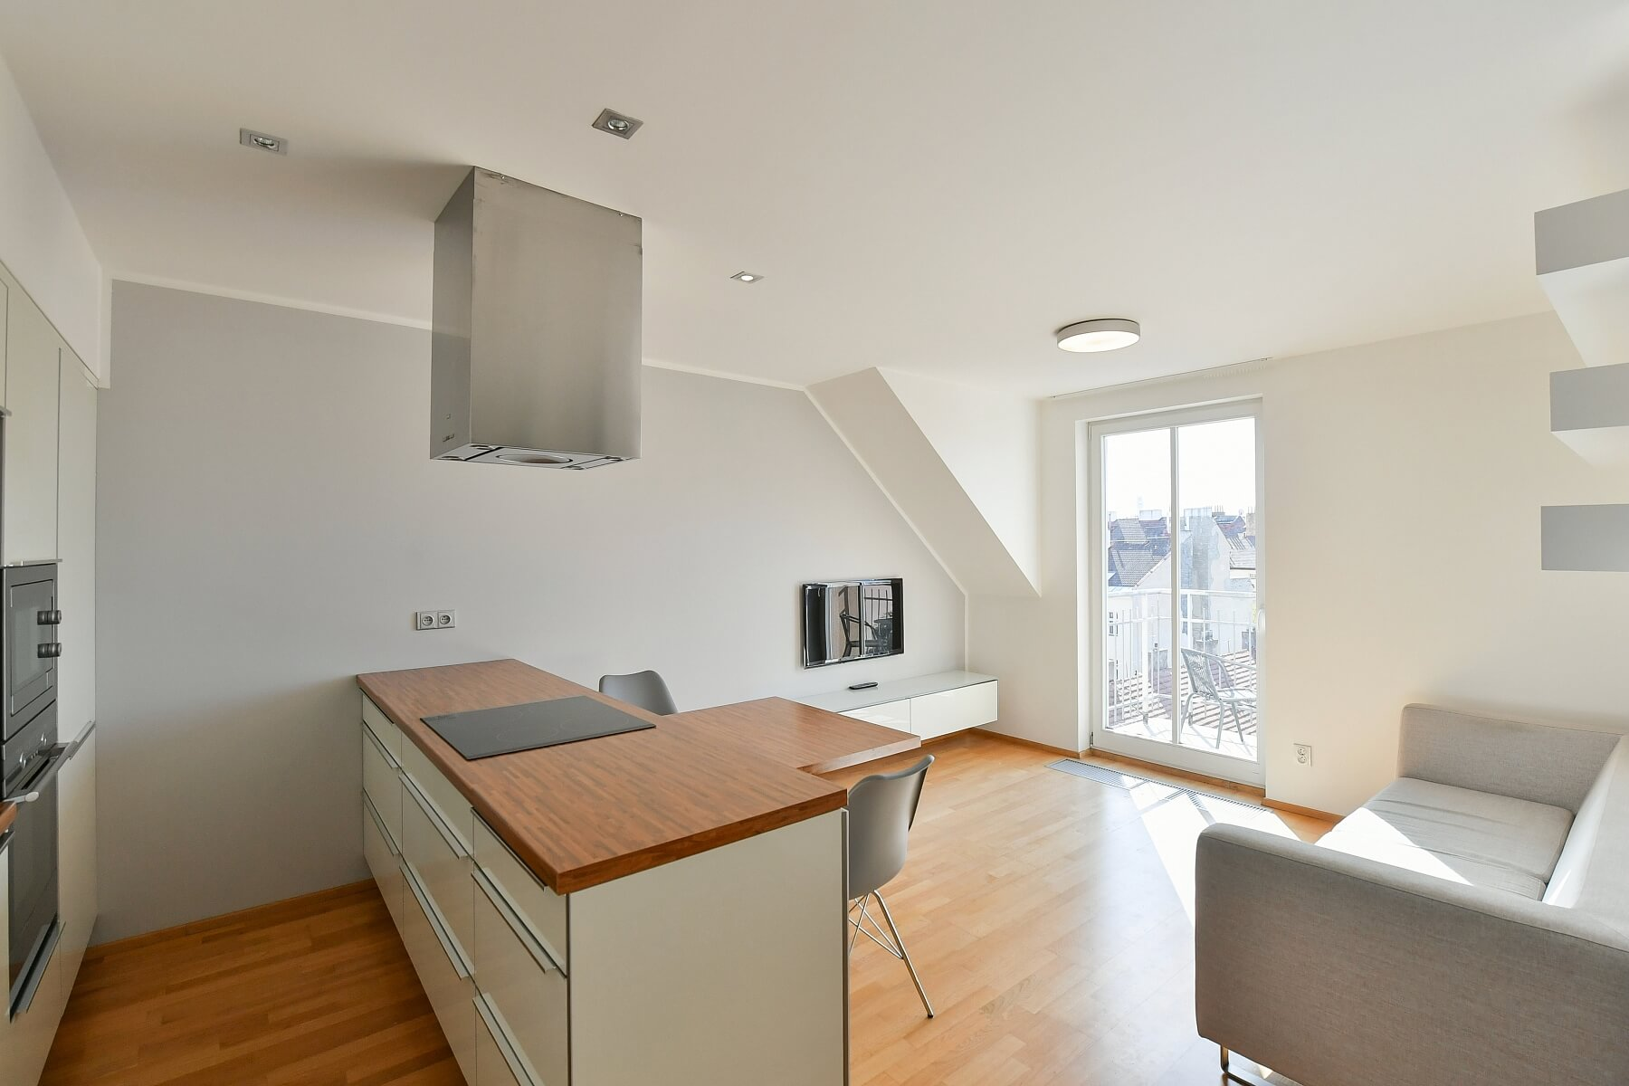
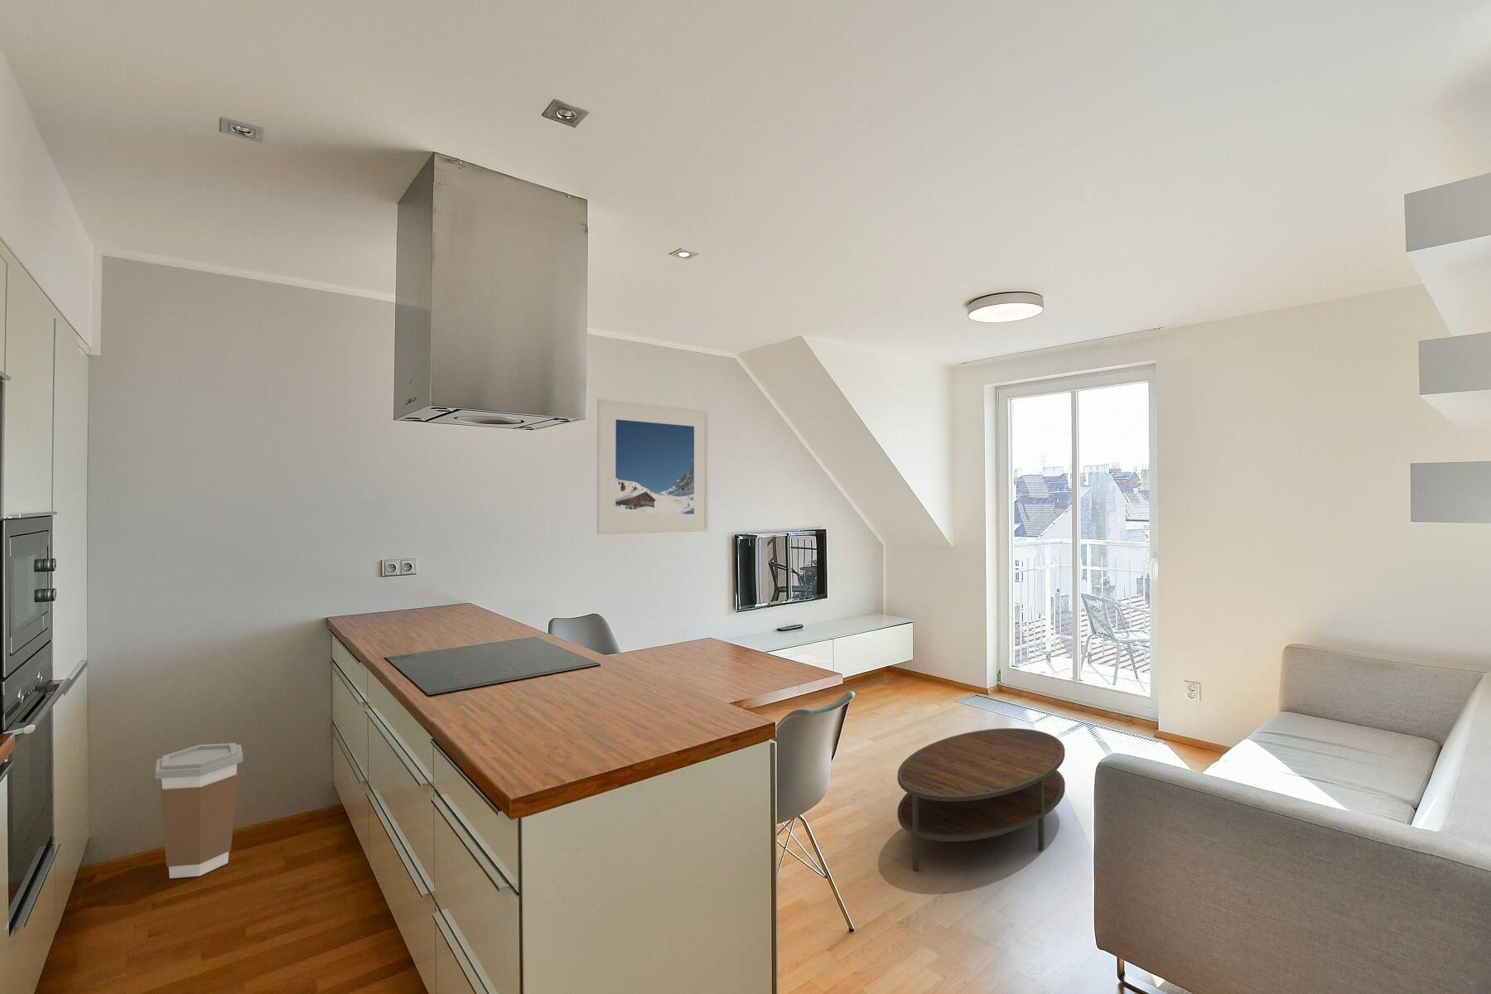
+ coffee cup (200, 809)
+ coffee table (985, 792)
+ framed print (656, 468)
